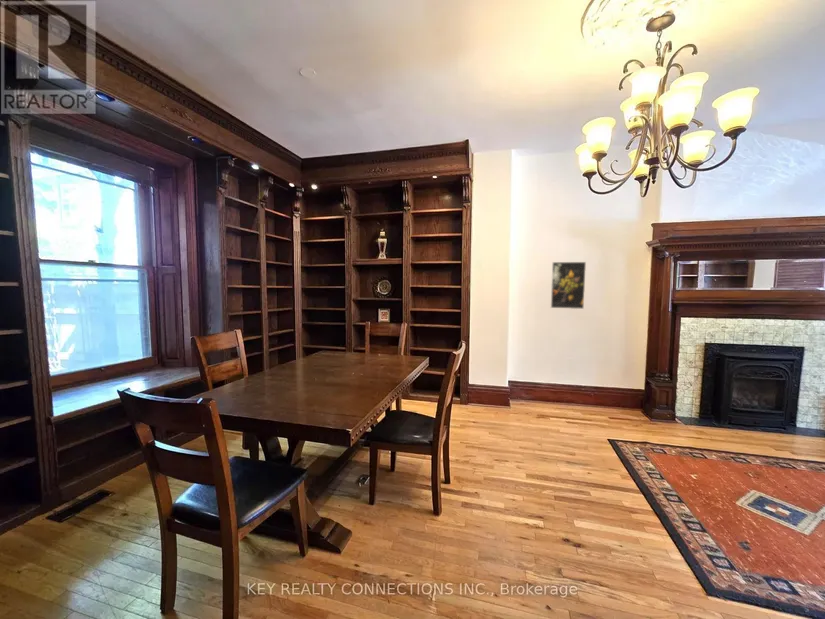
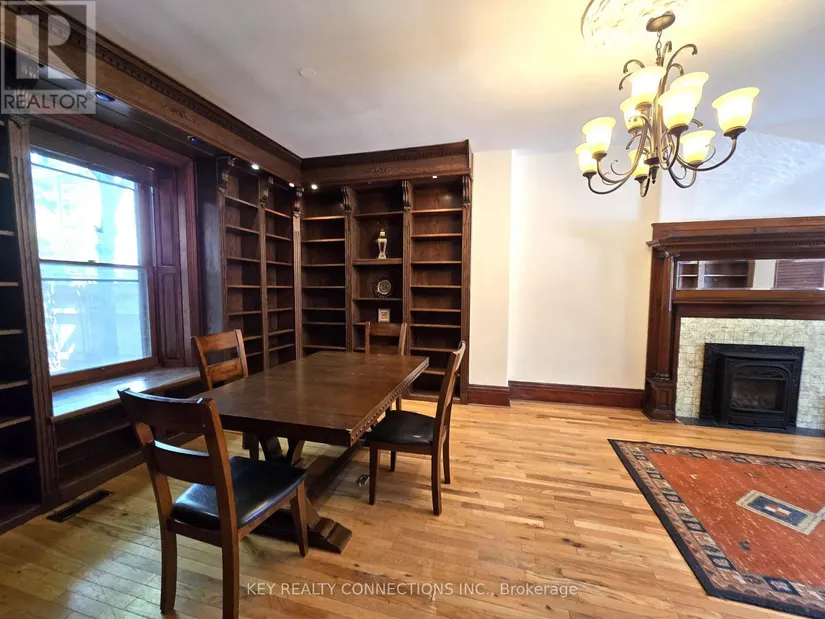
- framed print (567, 285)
